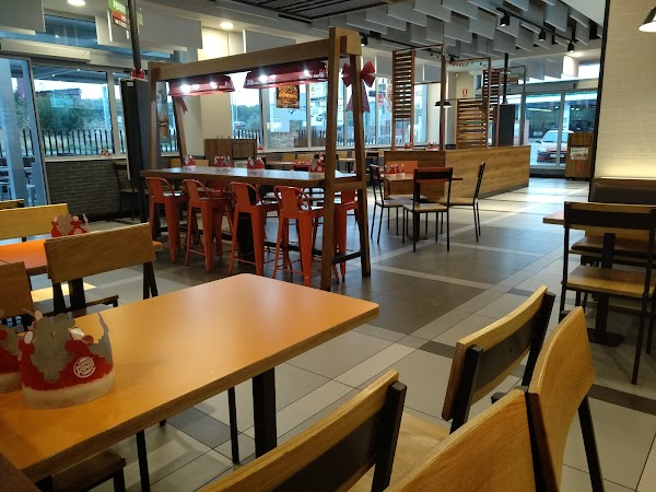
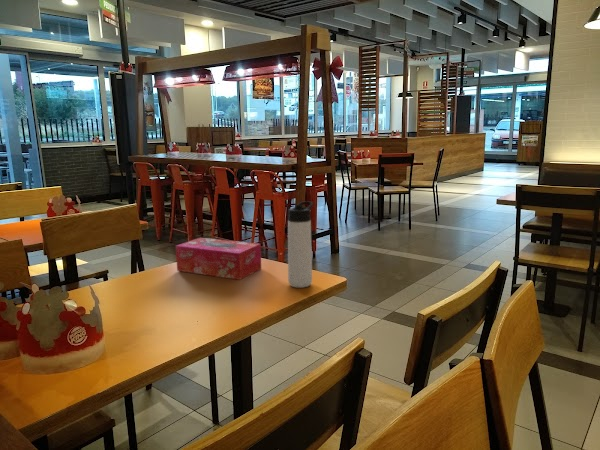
+ tissue box (218, 257)
+ thermos bottle (302, 244)
